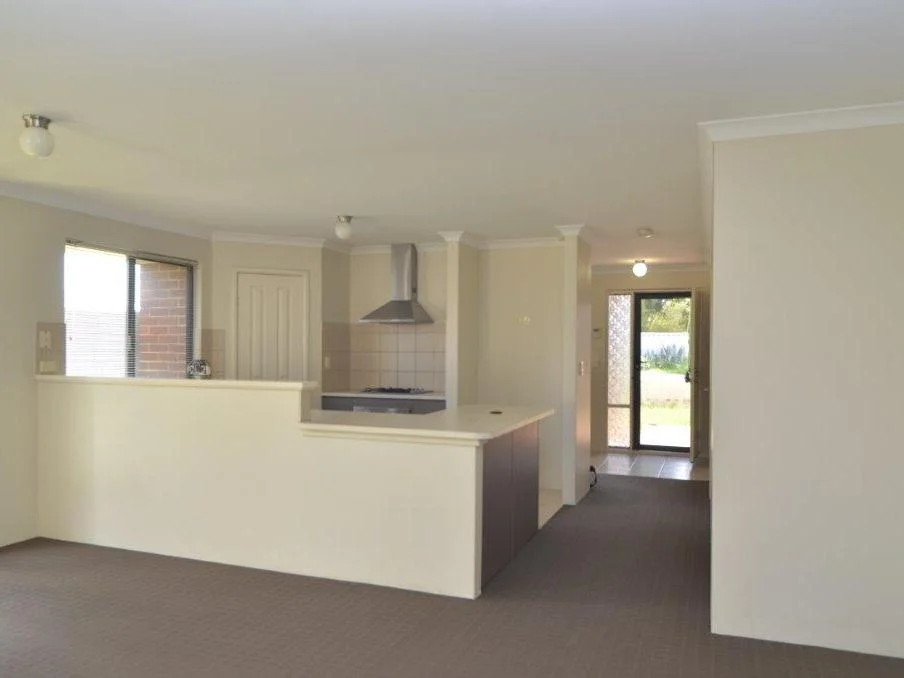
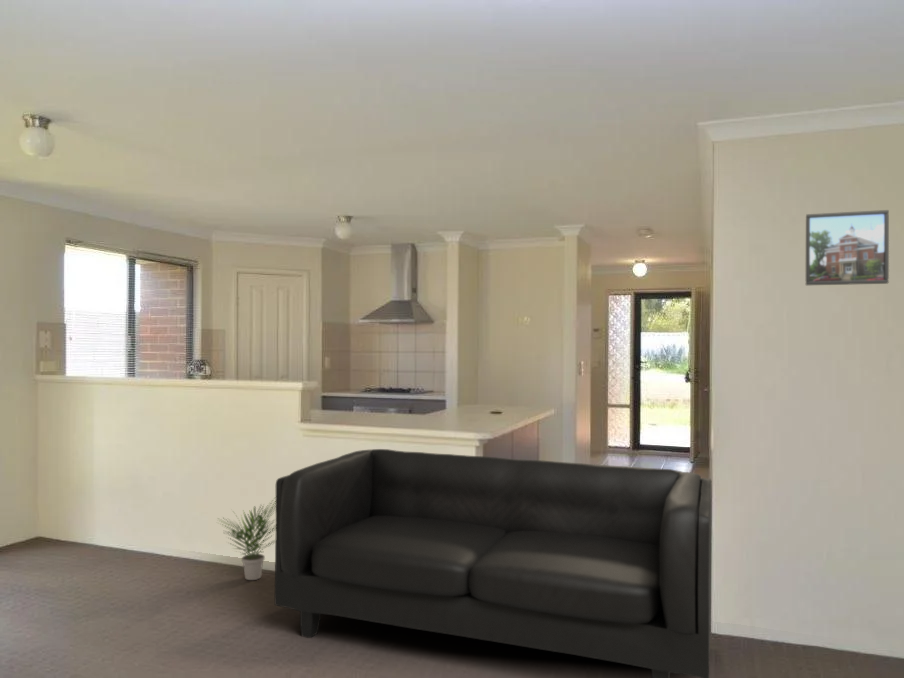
+ potted plant (252, 536)
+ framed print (846, 248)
+ sofa (492, 553)
